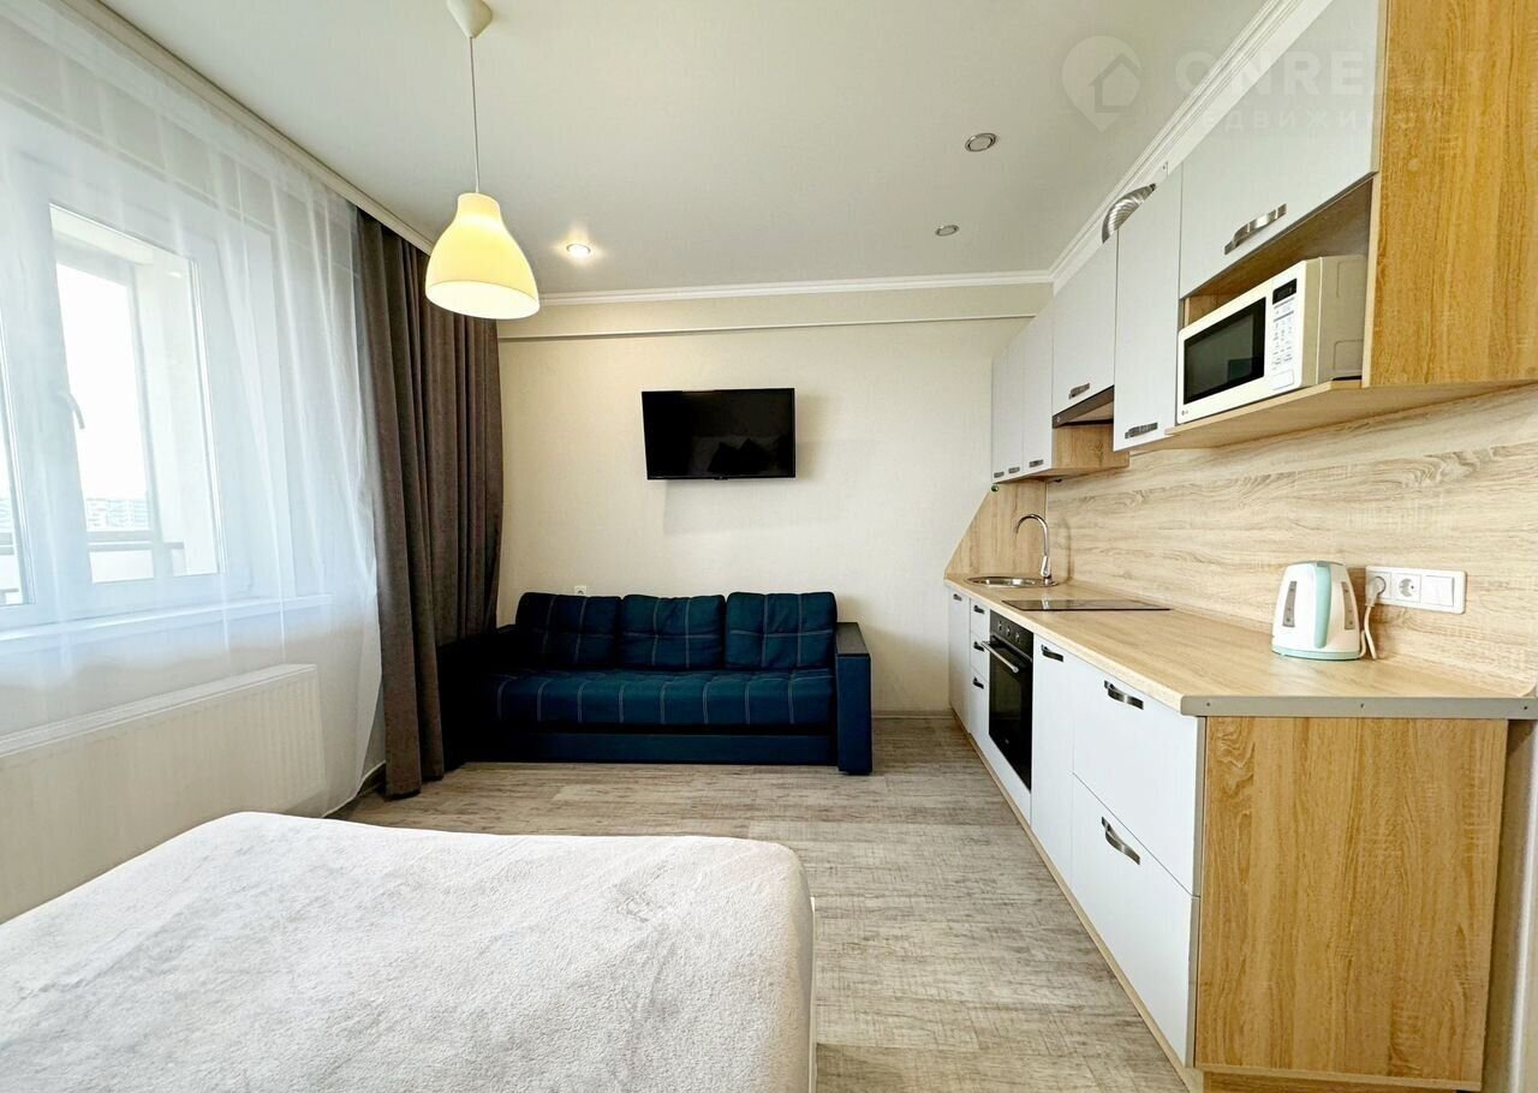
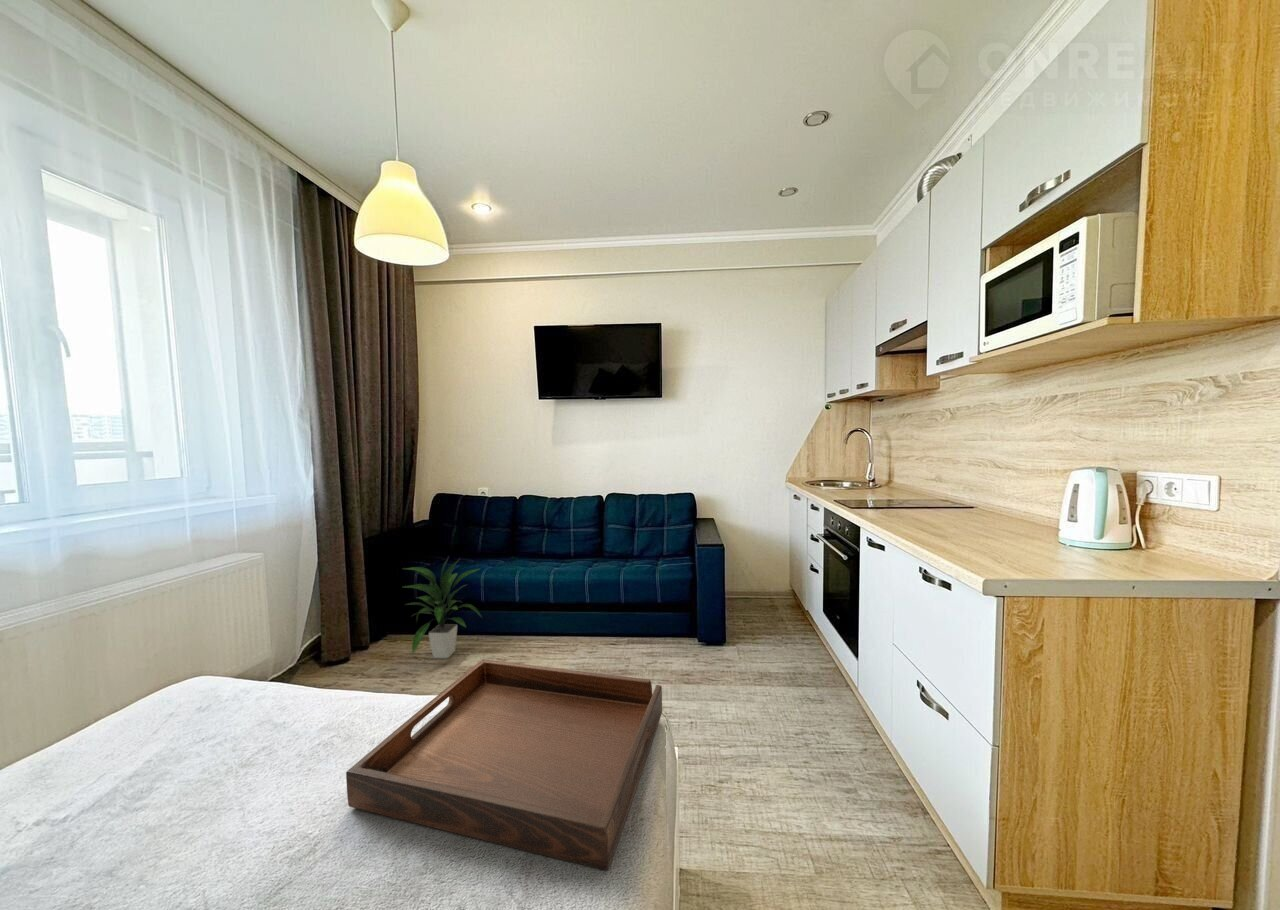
+ indoor plant (438, 607)
+ serving tray (527, 735)
